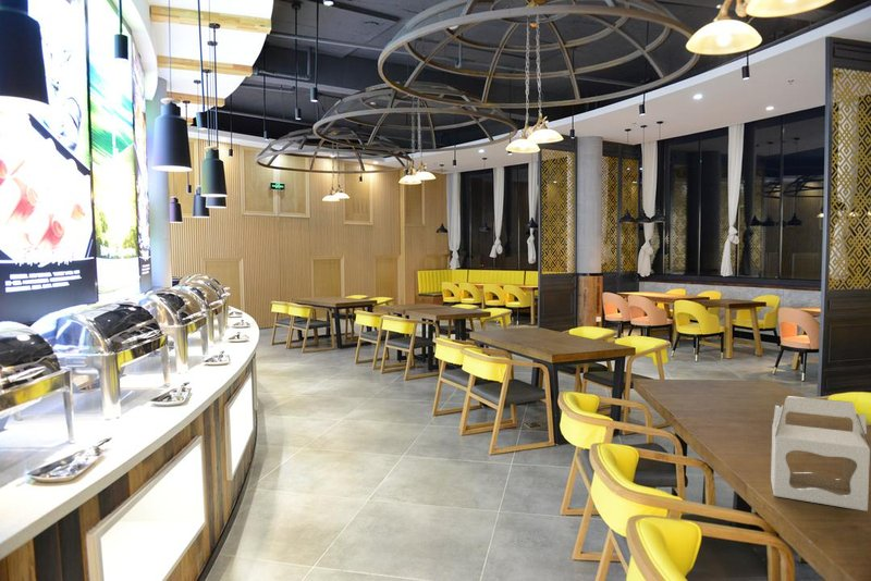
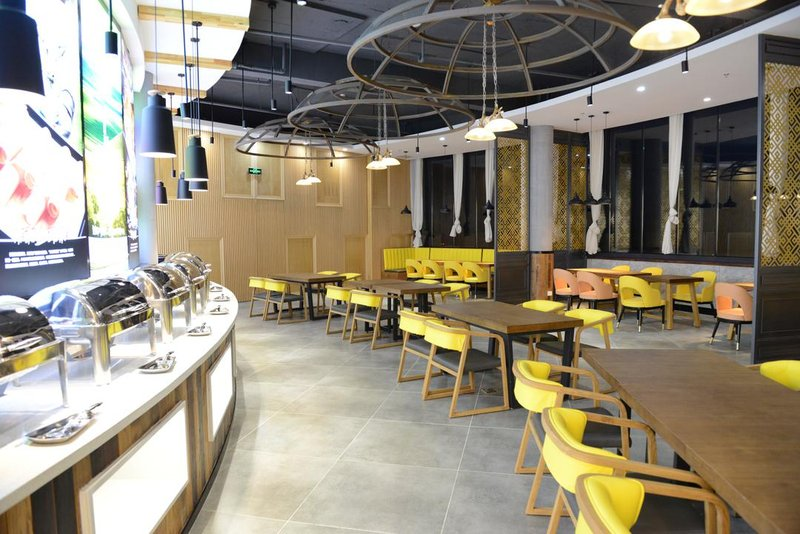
- gable box (817, 447)
